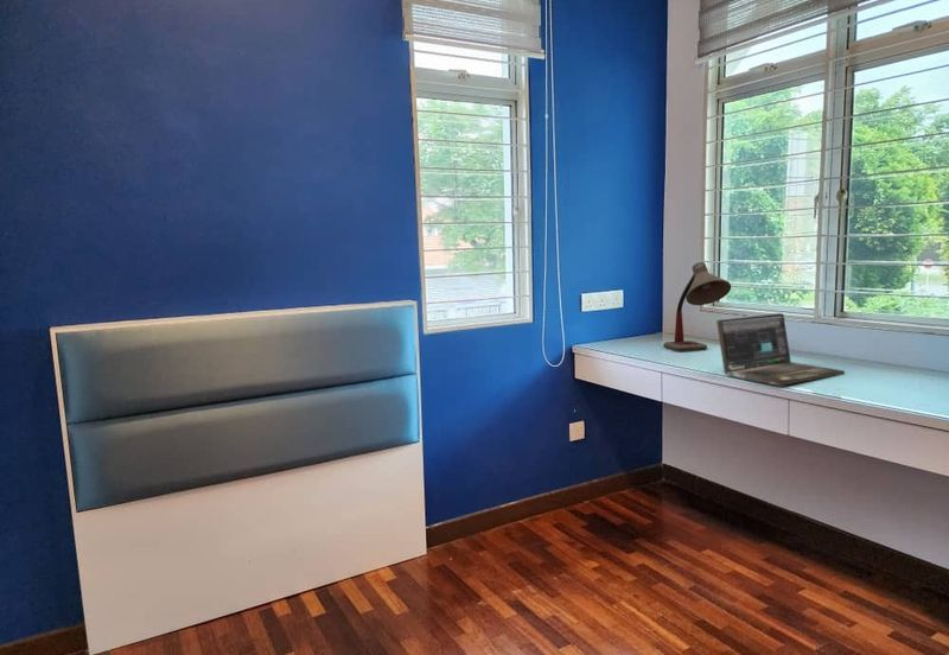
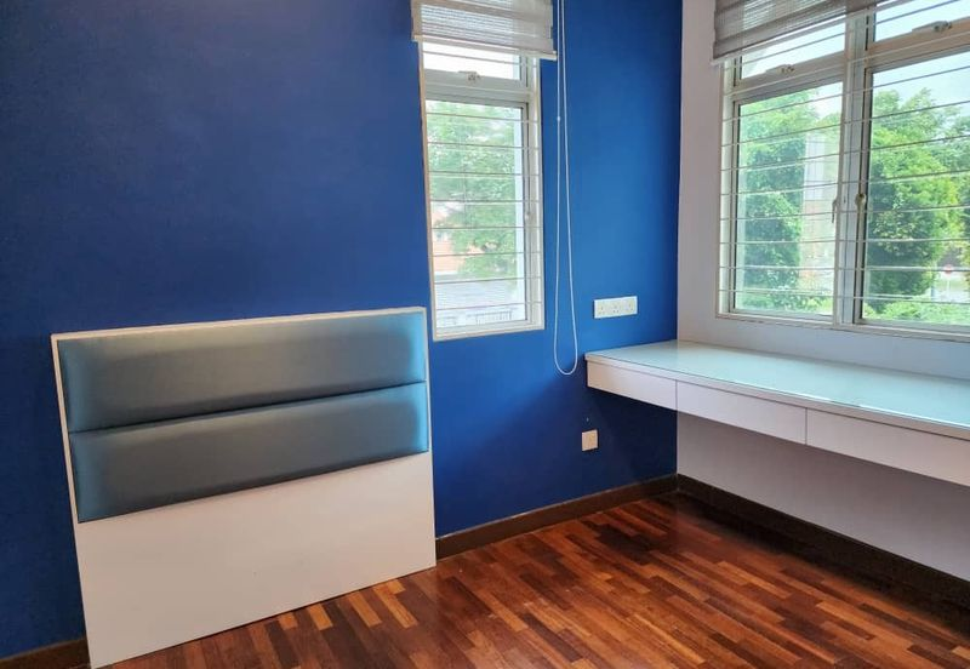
- laptop (779, 346)
- desk lamp (695, 304)
